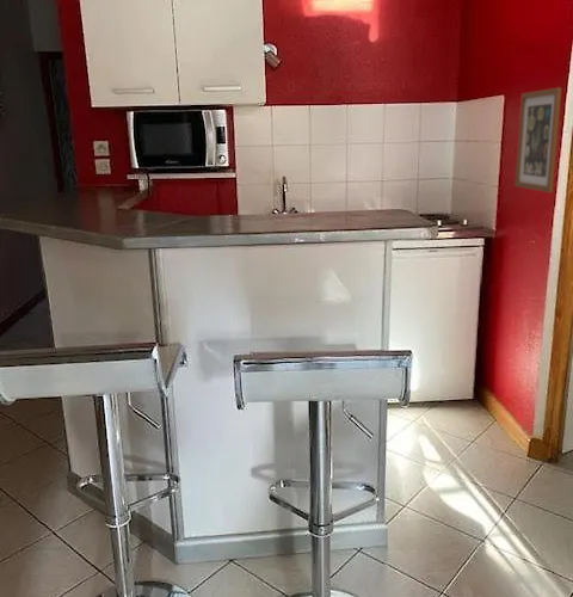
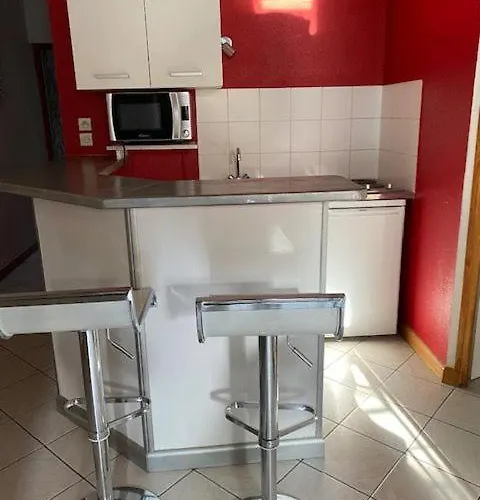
- wall art (536, 141)
